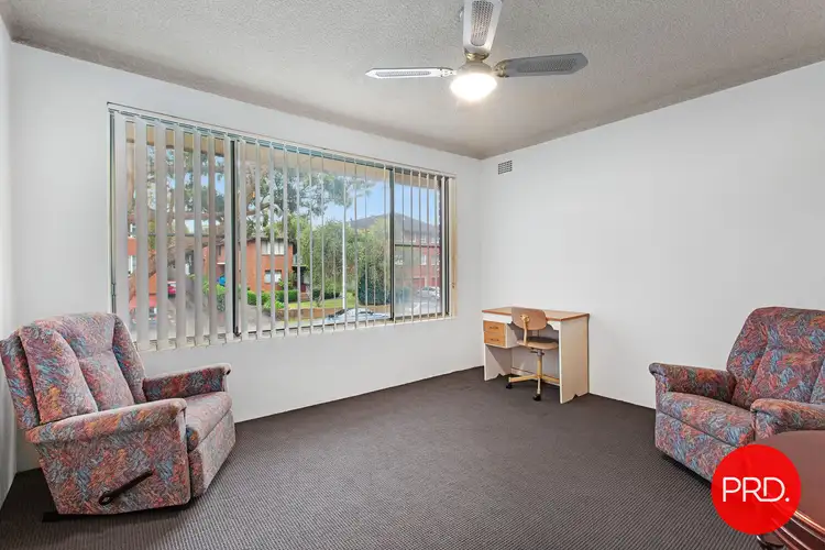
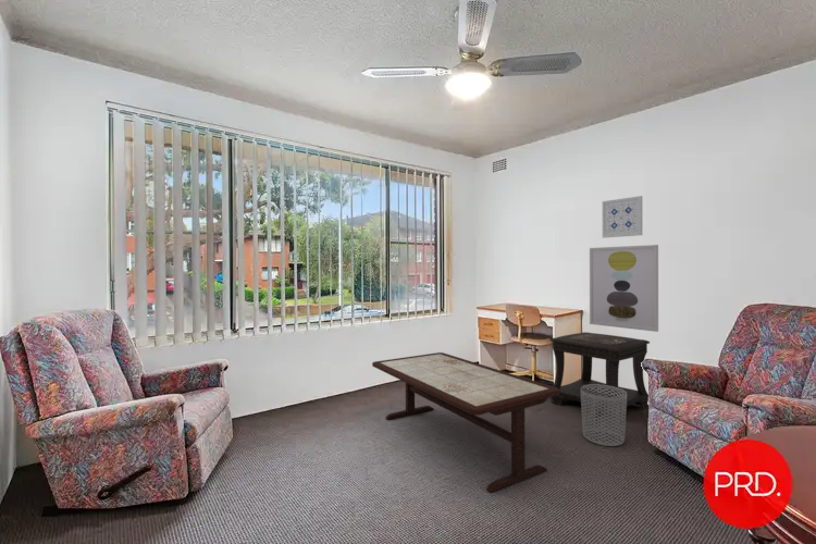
+ coffee table (454, 407)
+ wall art (621, 286)
+ waste bin (604, 415)
+ side table (591, 371)
+ wall art (621, 218)
